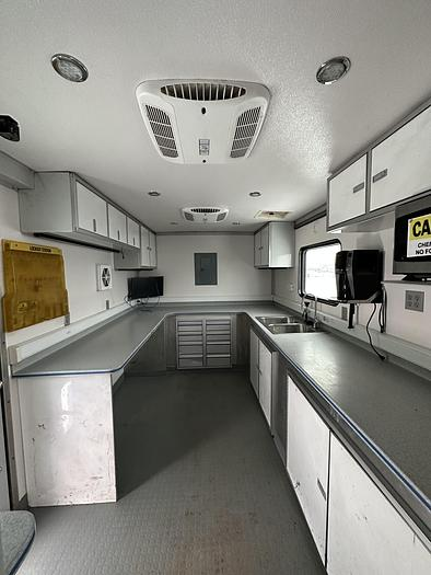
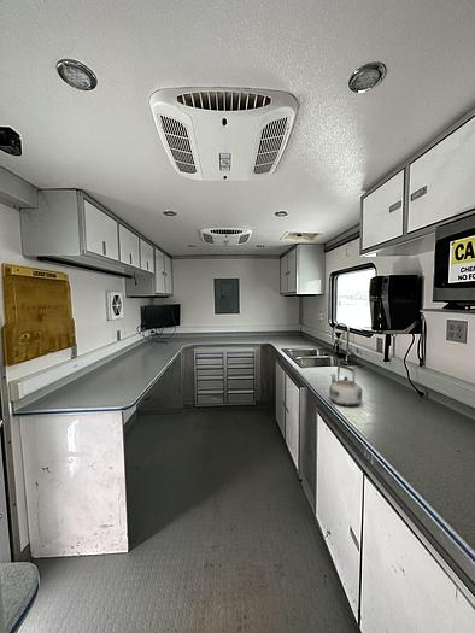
+ kettle (342, 382)
